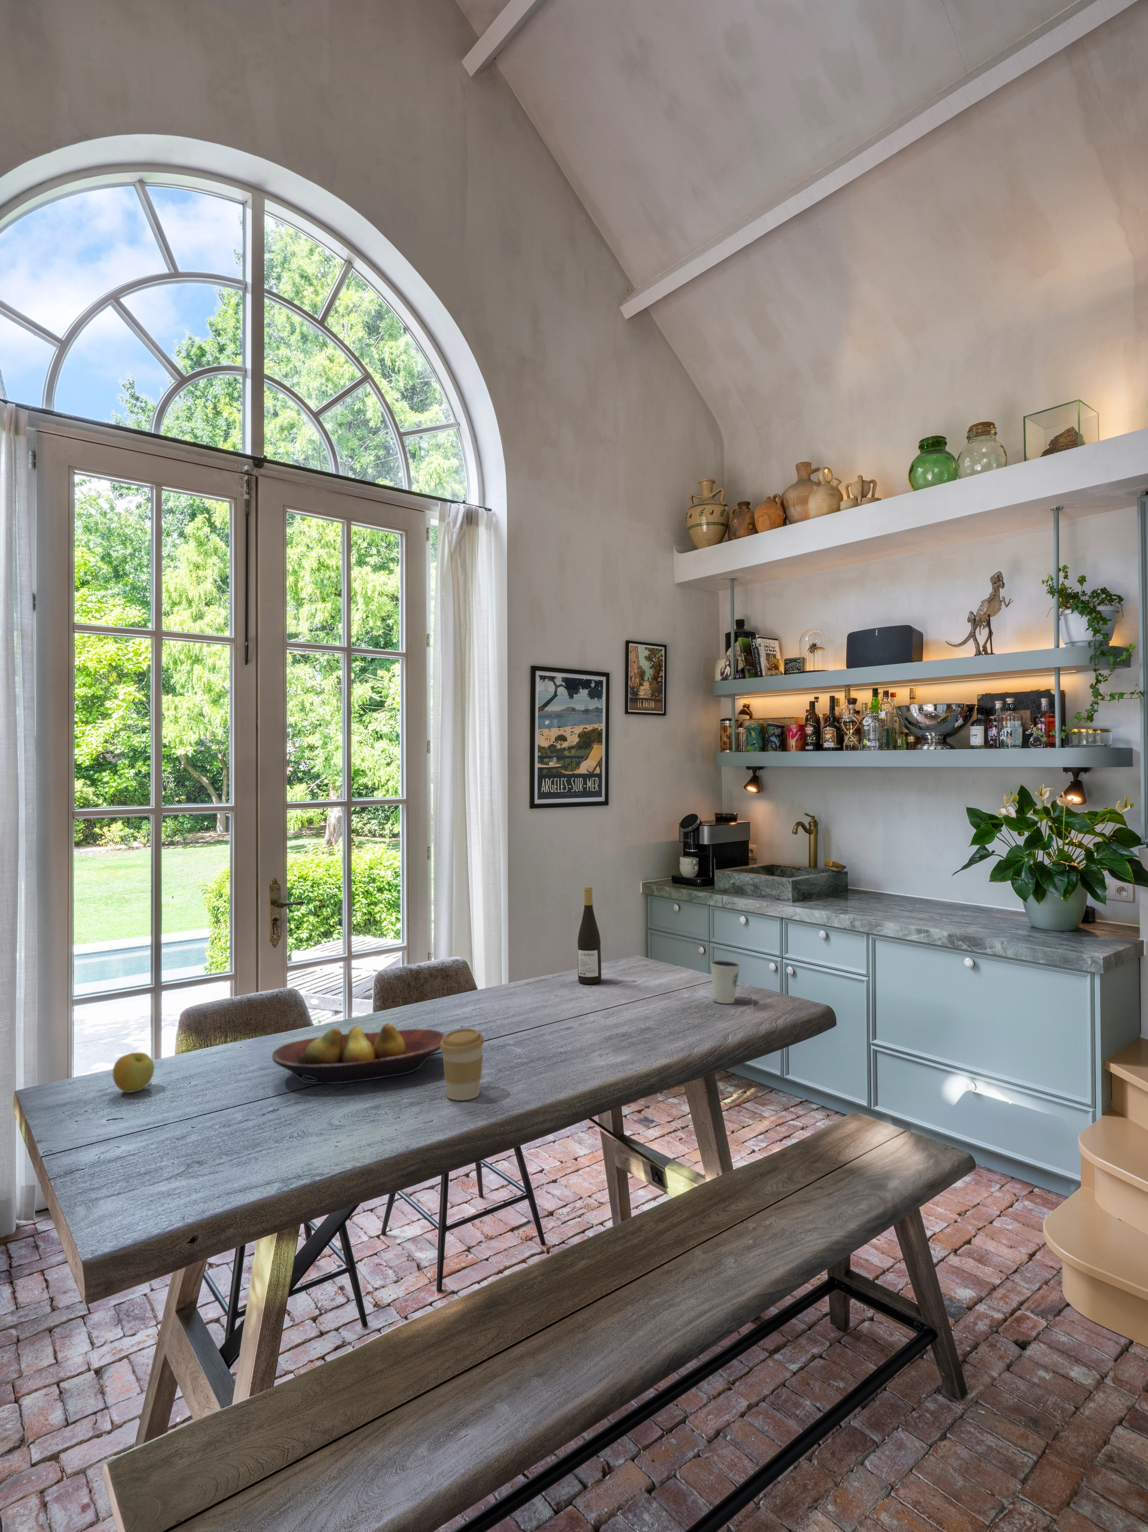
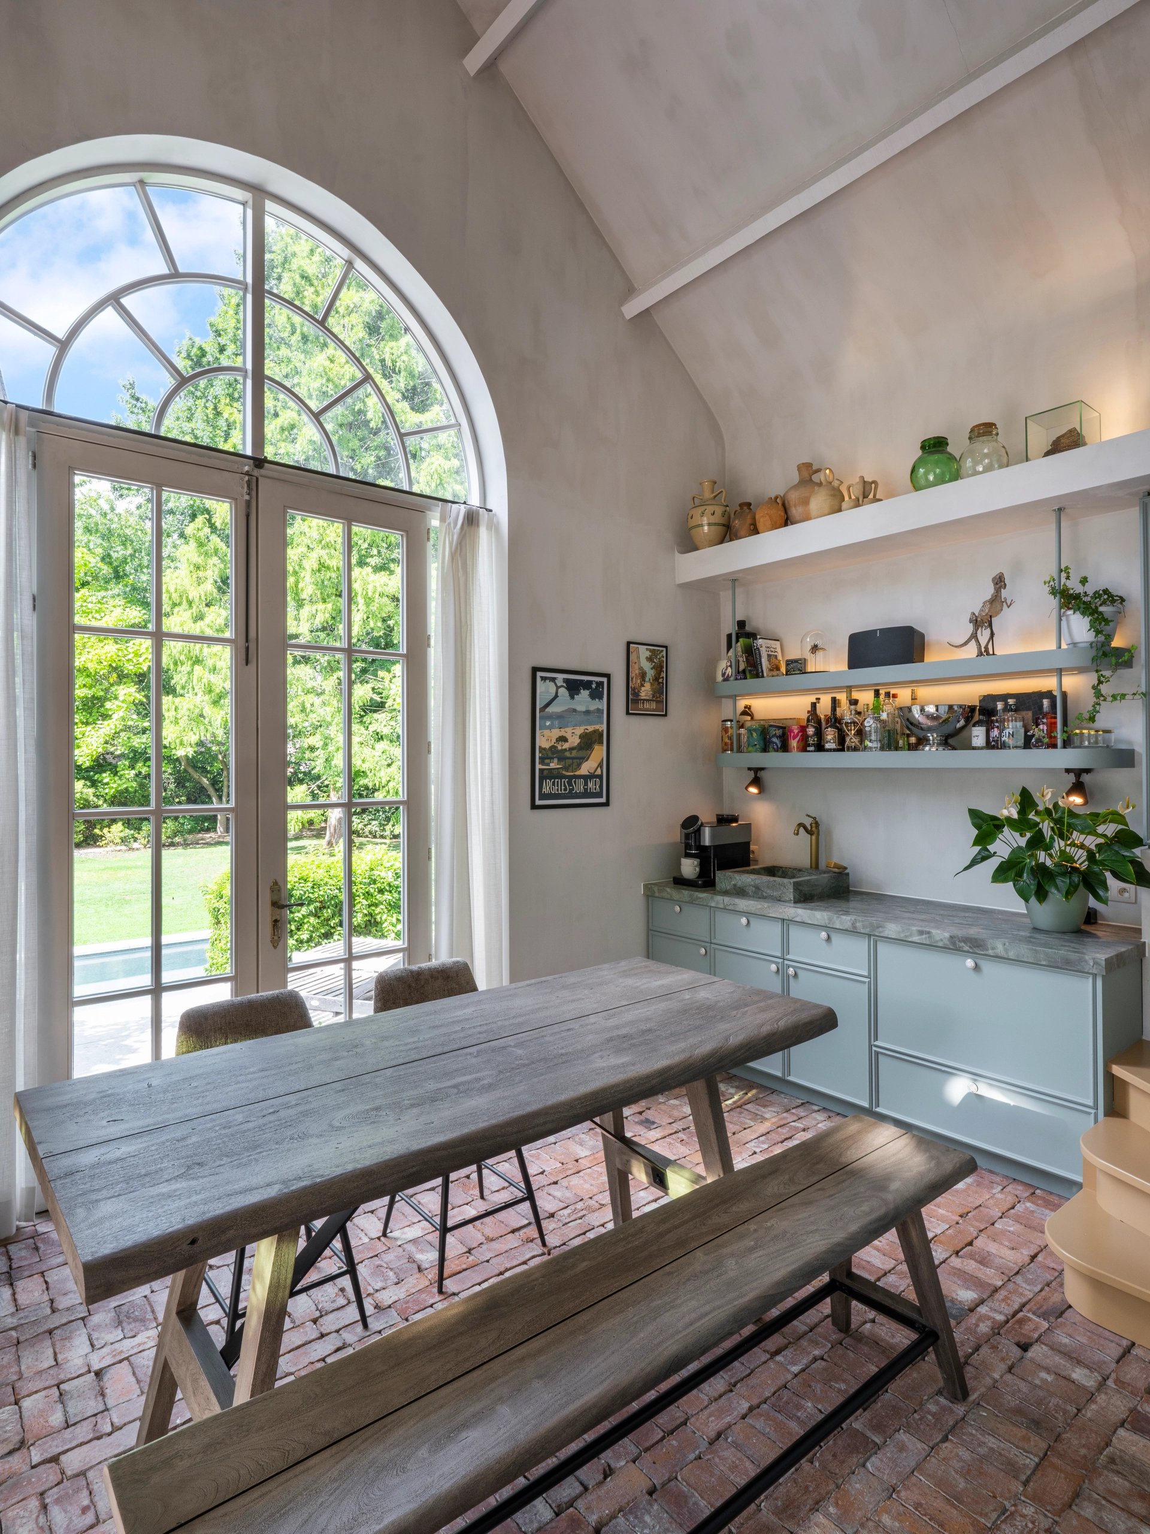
- apple (134, 1072)
- dixie cup (725, 982)
- coffee cup (462, 1064)
- wine bottle (588, 934)
- fruit bowl (362, 1048)
